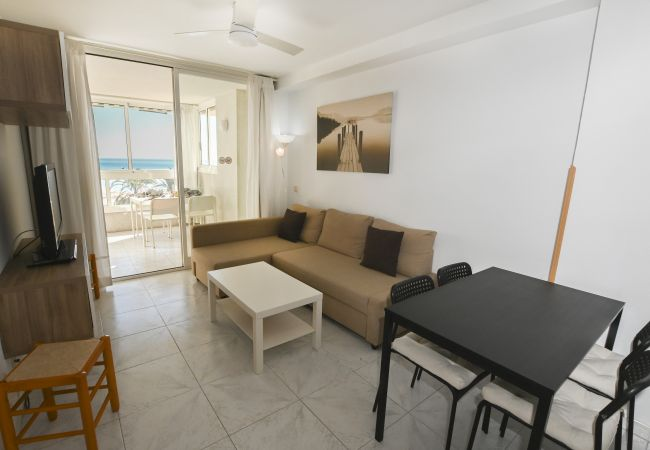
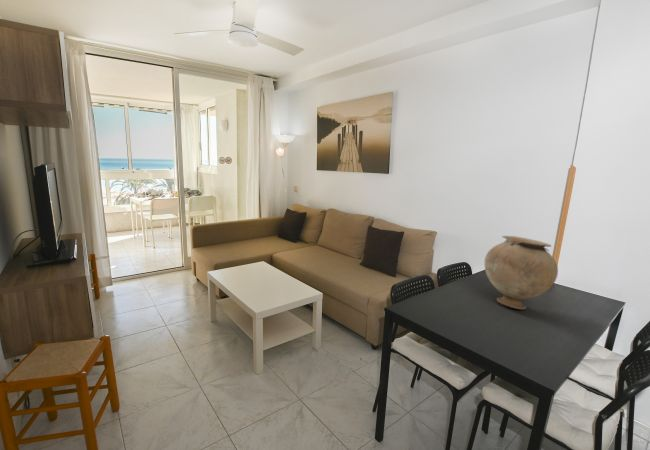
+ vase (518, 272)
